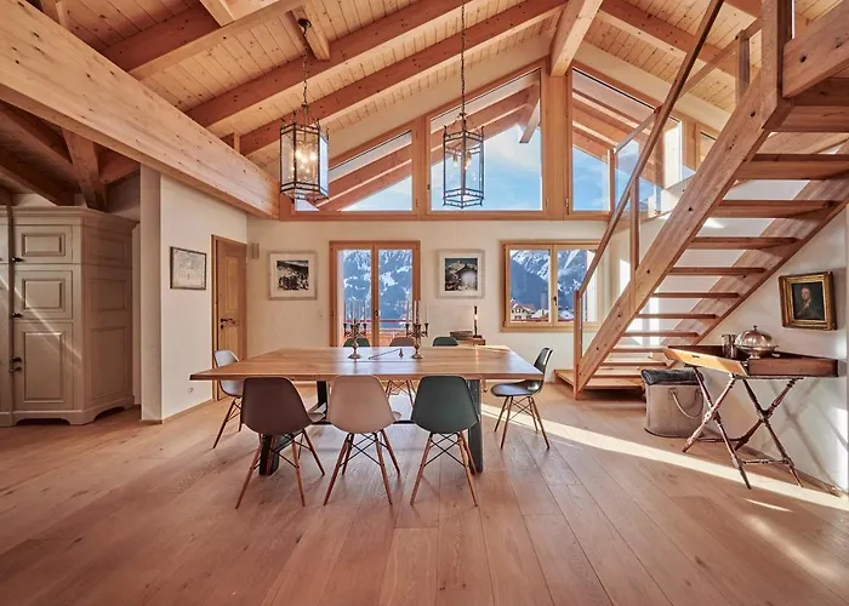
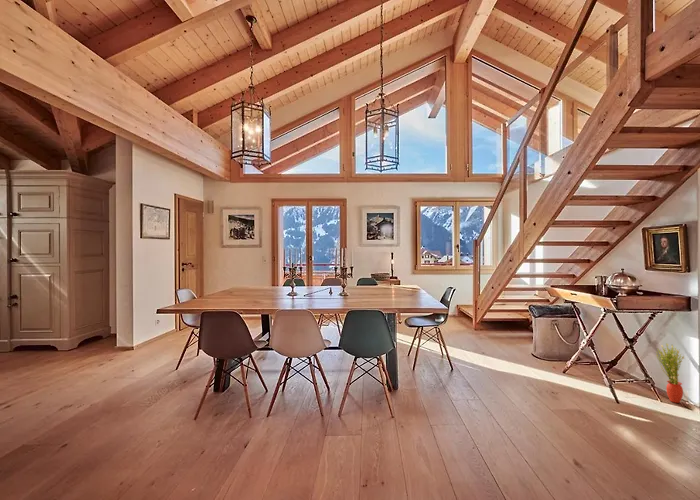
+ potted plant (669, 372)
